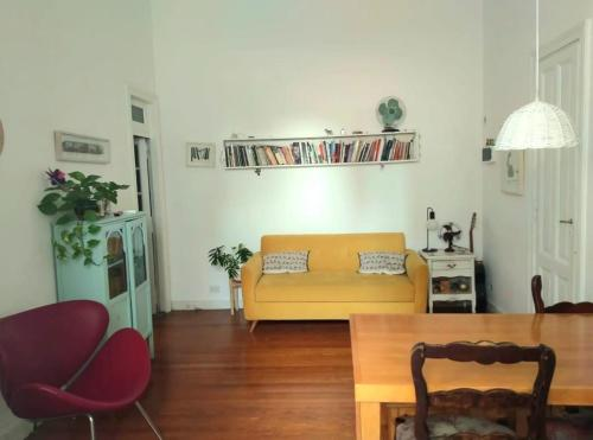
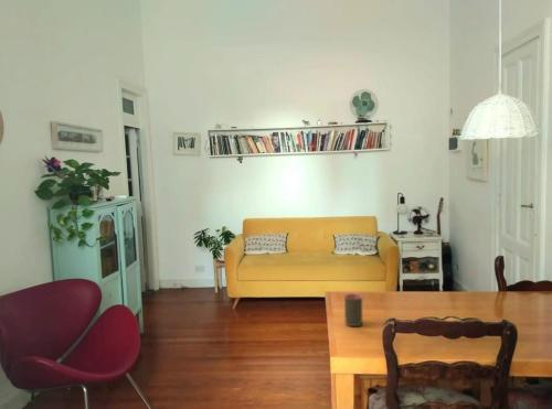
+ cup (353, 310)
